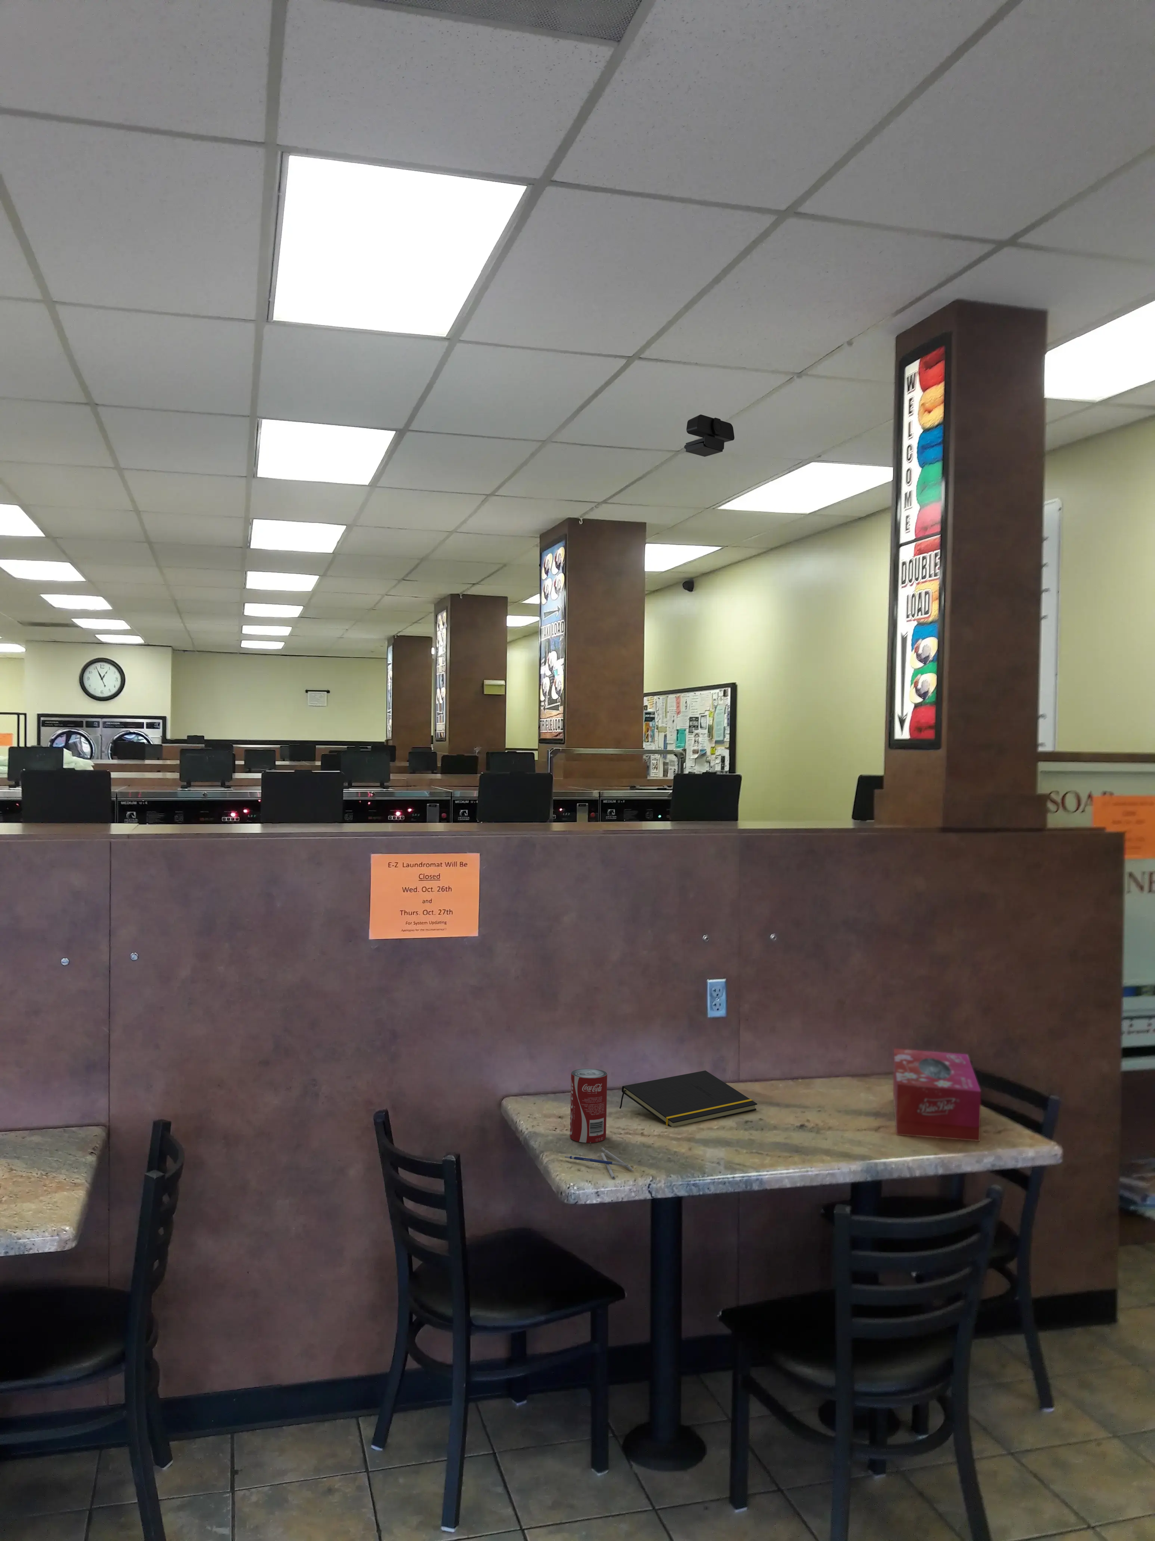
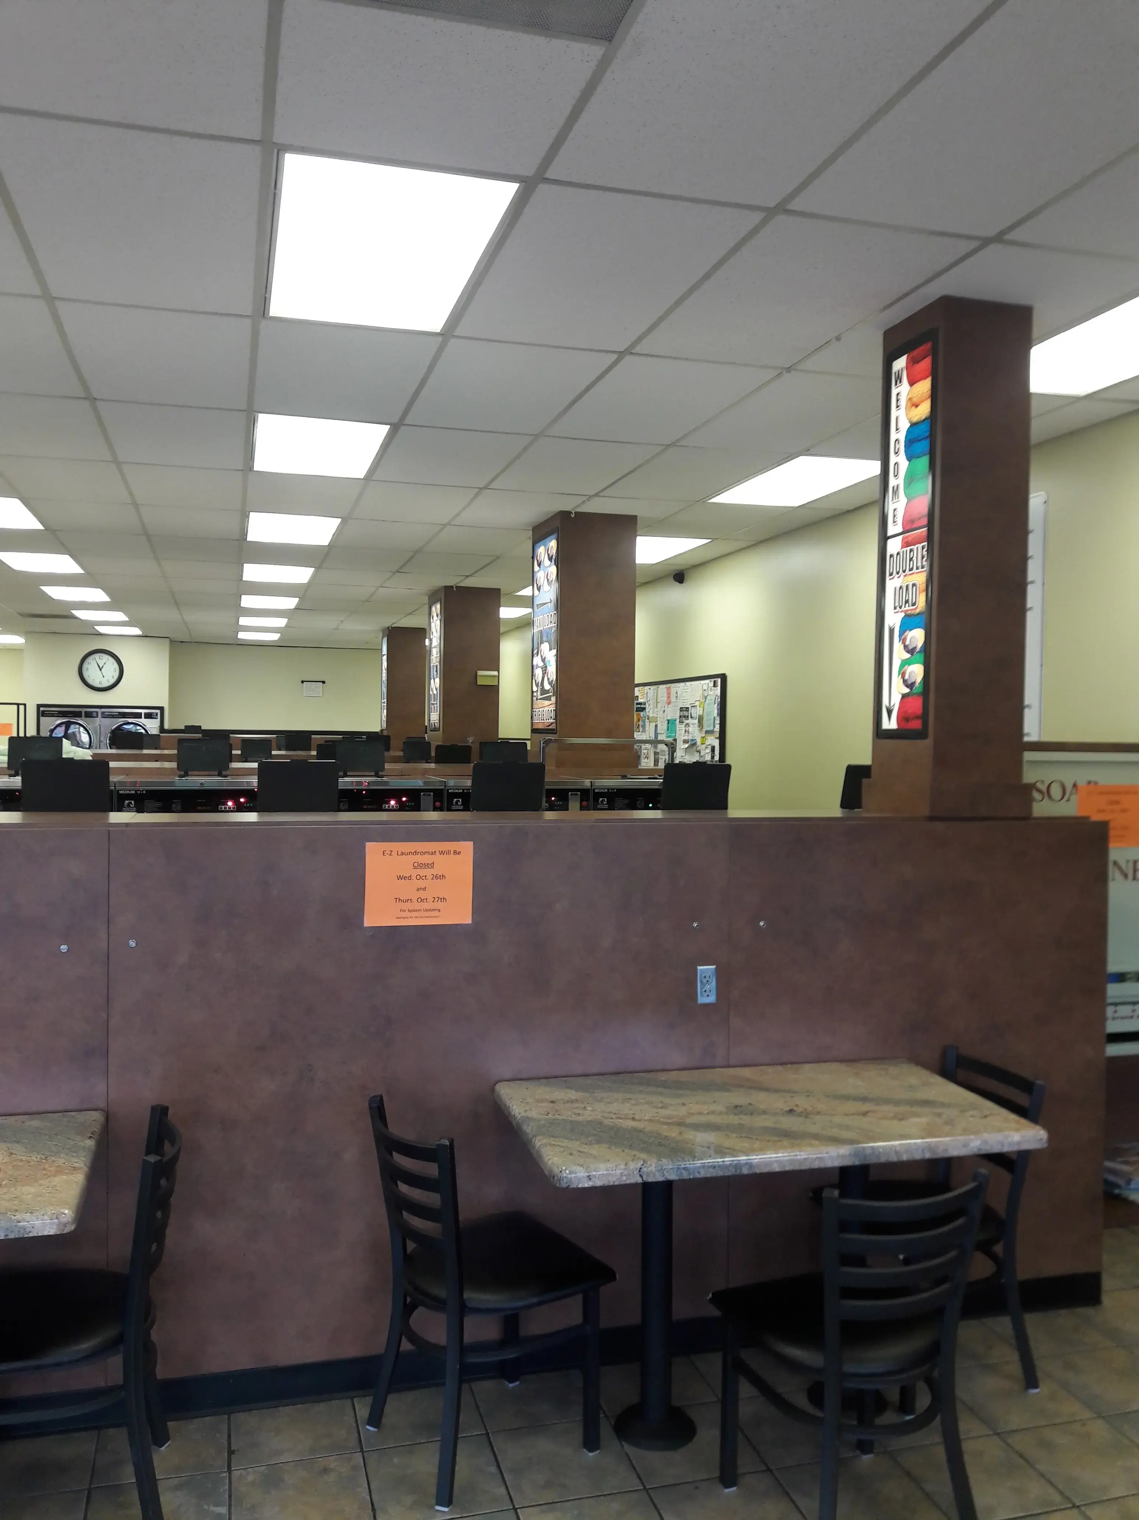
- notepad (689, 1098)
- tissue box (933, 1092)
- pen (599, 1161)
- security camera (710, 436)
- beverage can (588, 1105)
